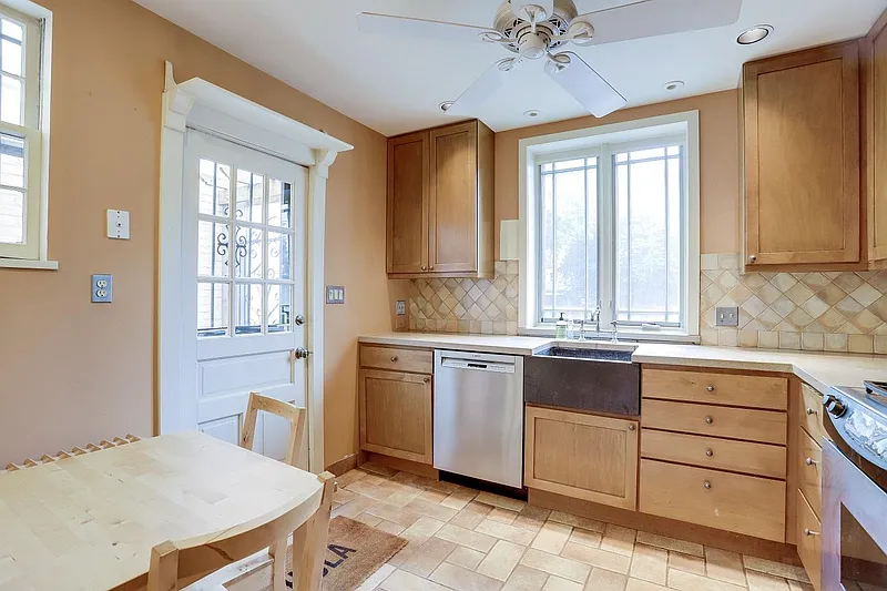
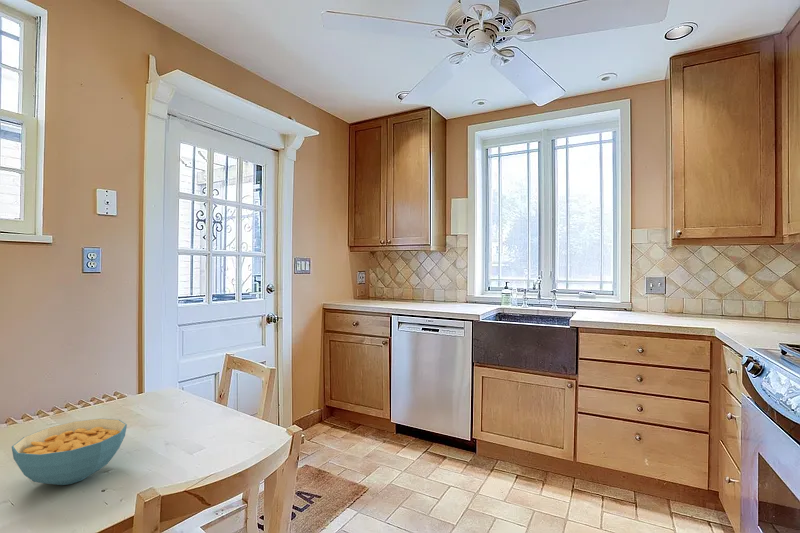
+ cereal bowl (72, 456)
